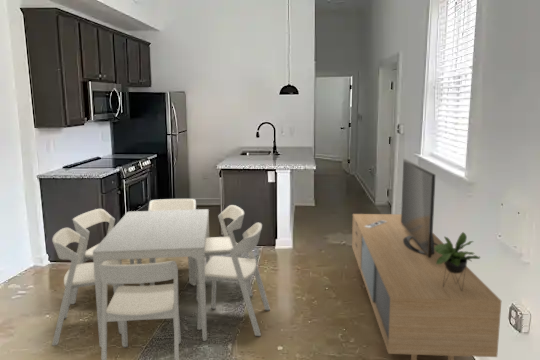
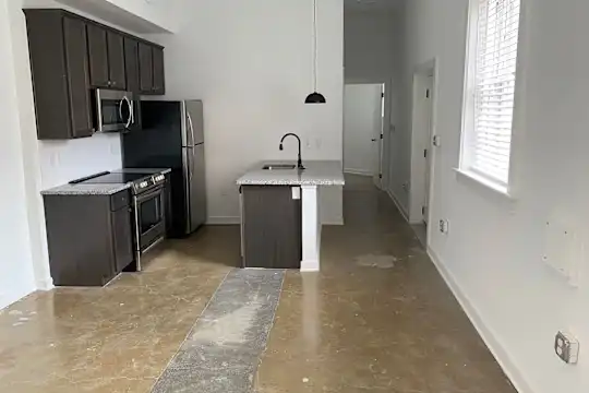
- dining set (165, 267)
- media console (408, 242)
